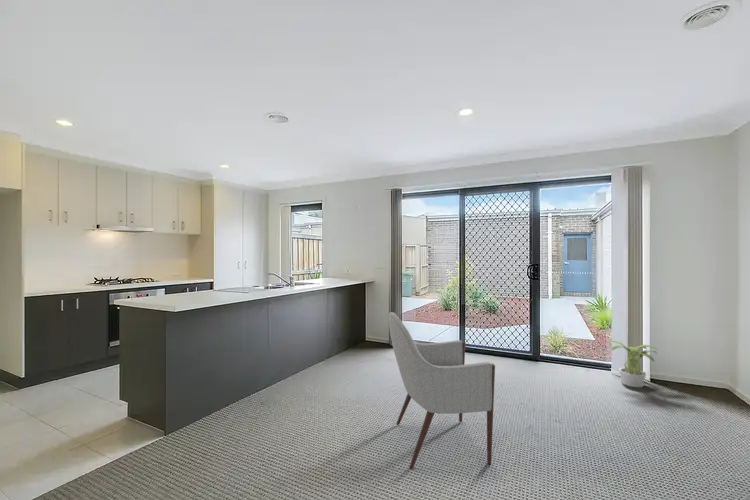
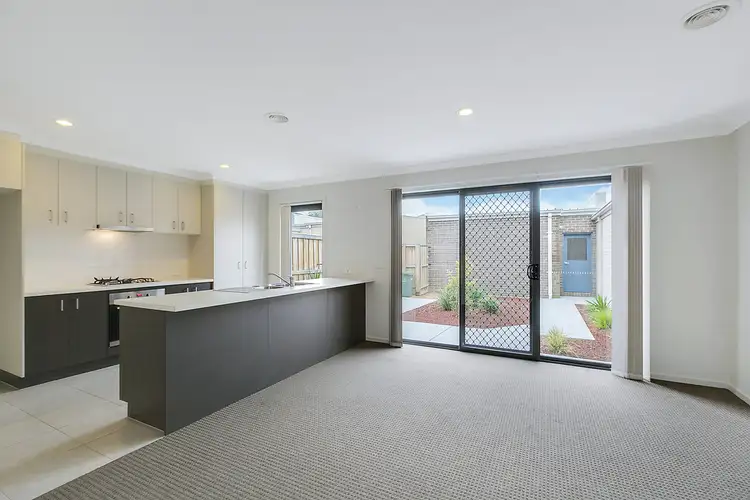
- chair (434, 377)
- potted plant (632, 363)
